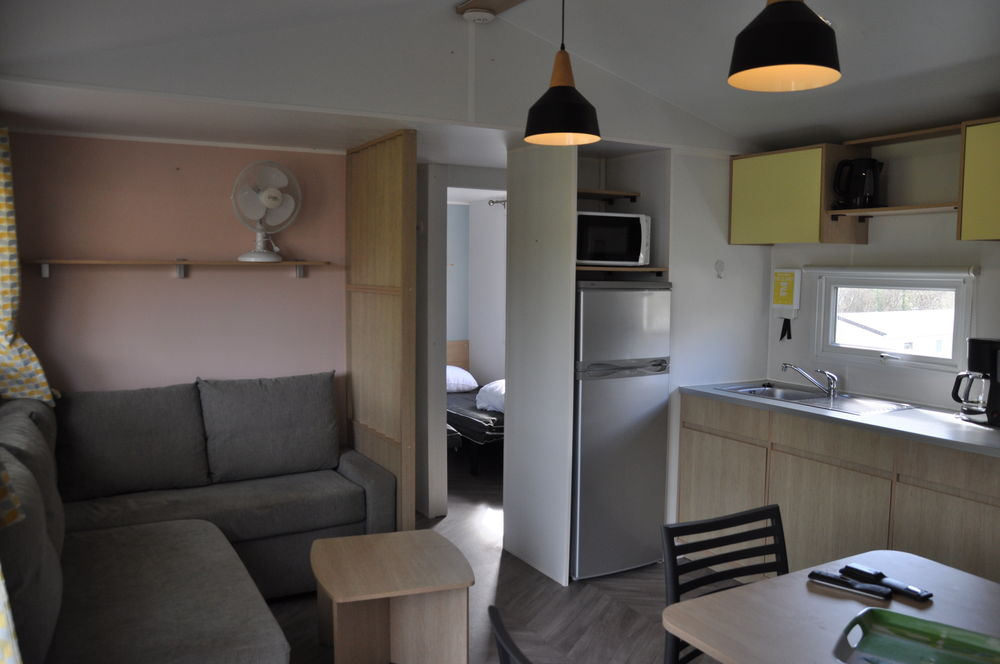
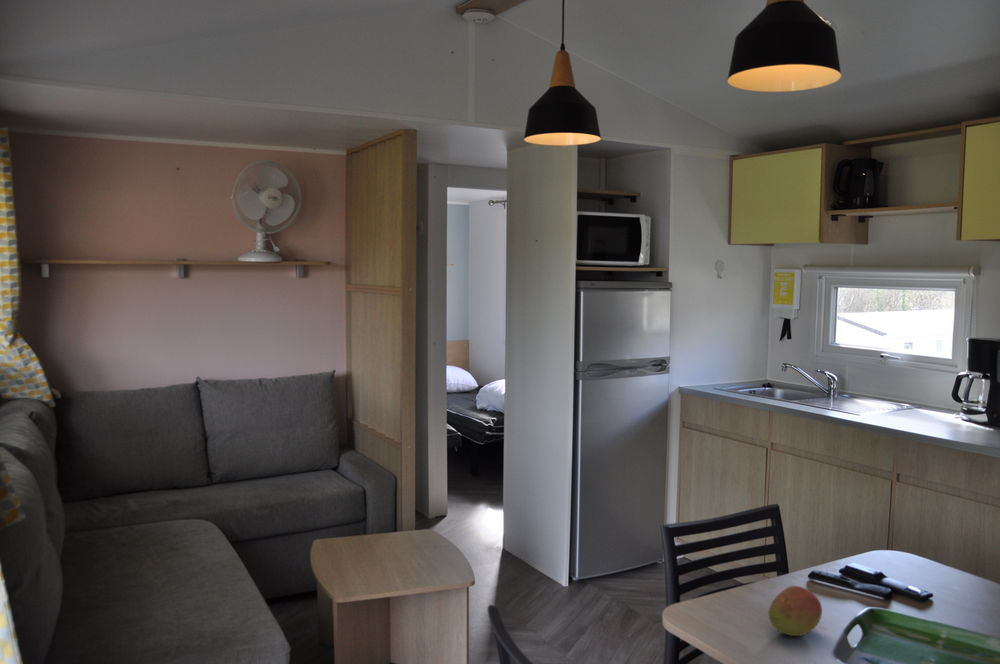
+ fruit (795, 611)
